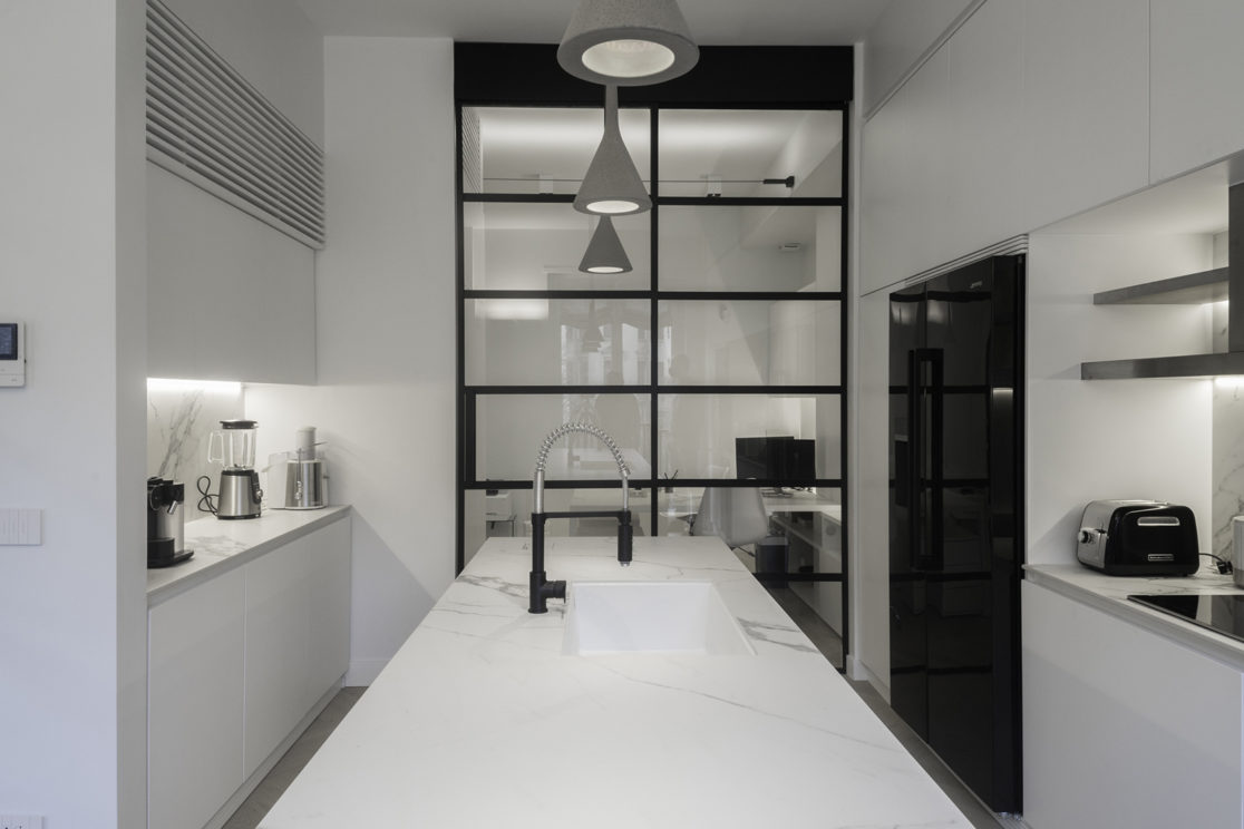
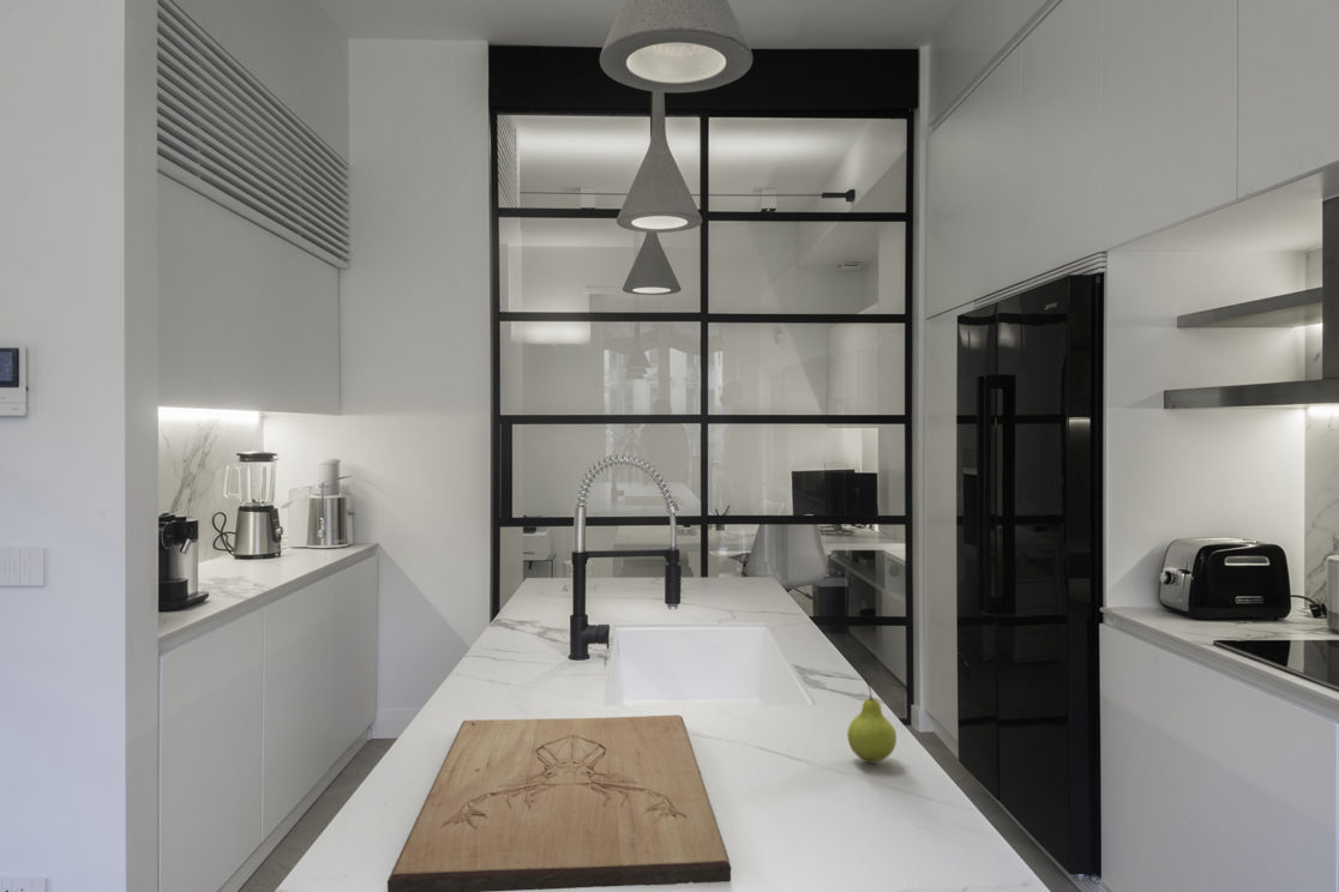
+ fruit (871, 719)
+ cutting board (569, 783)
